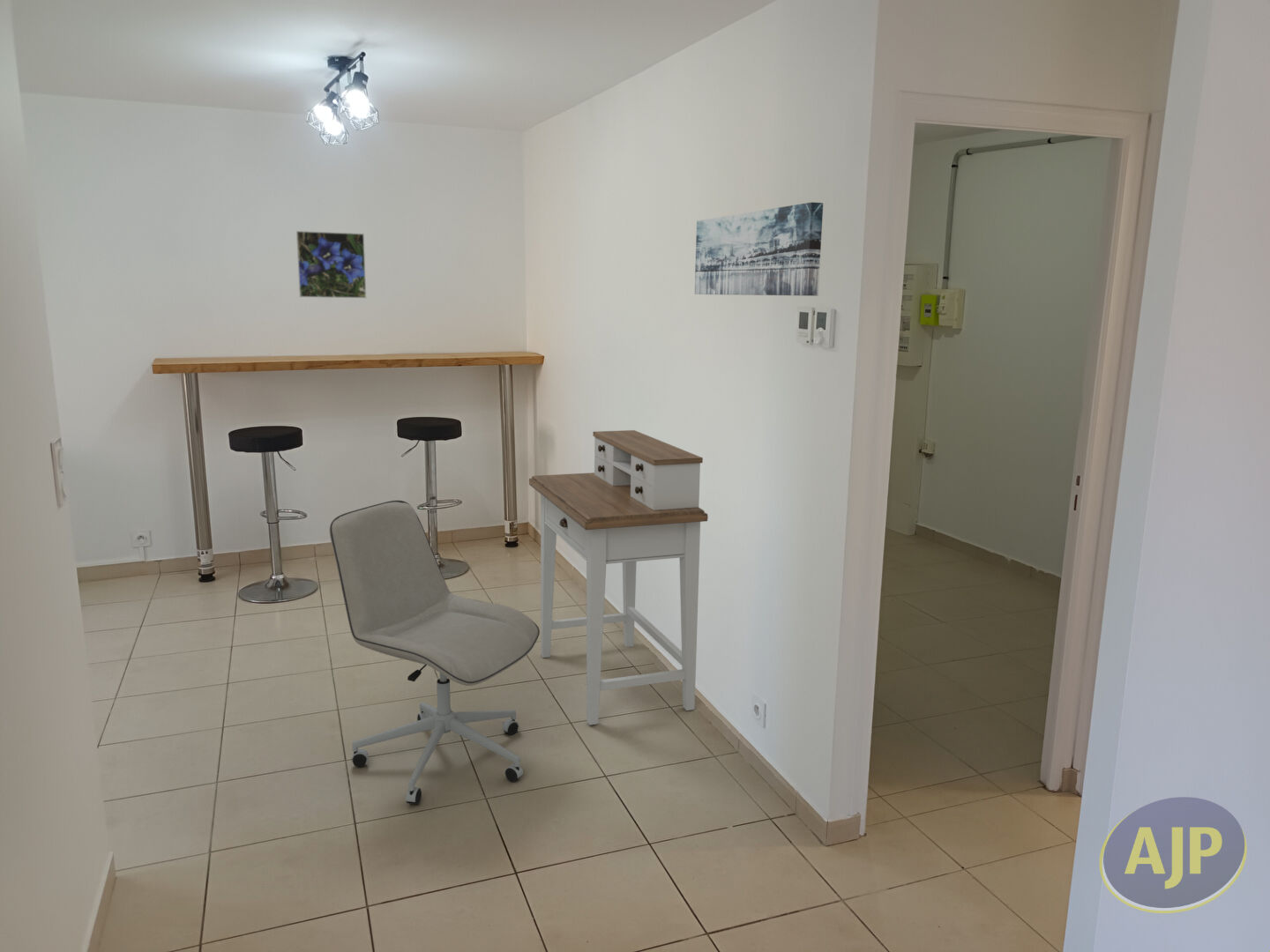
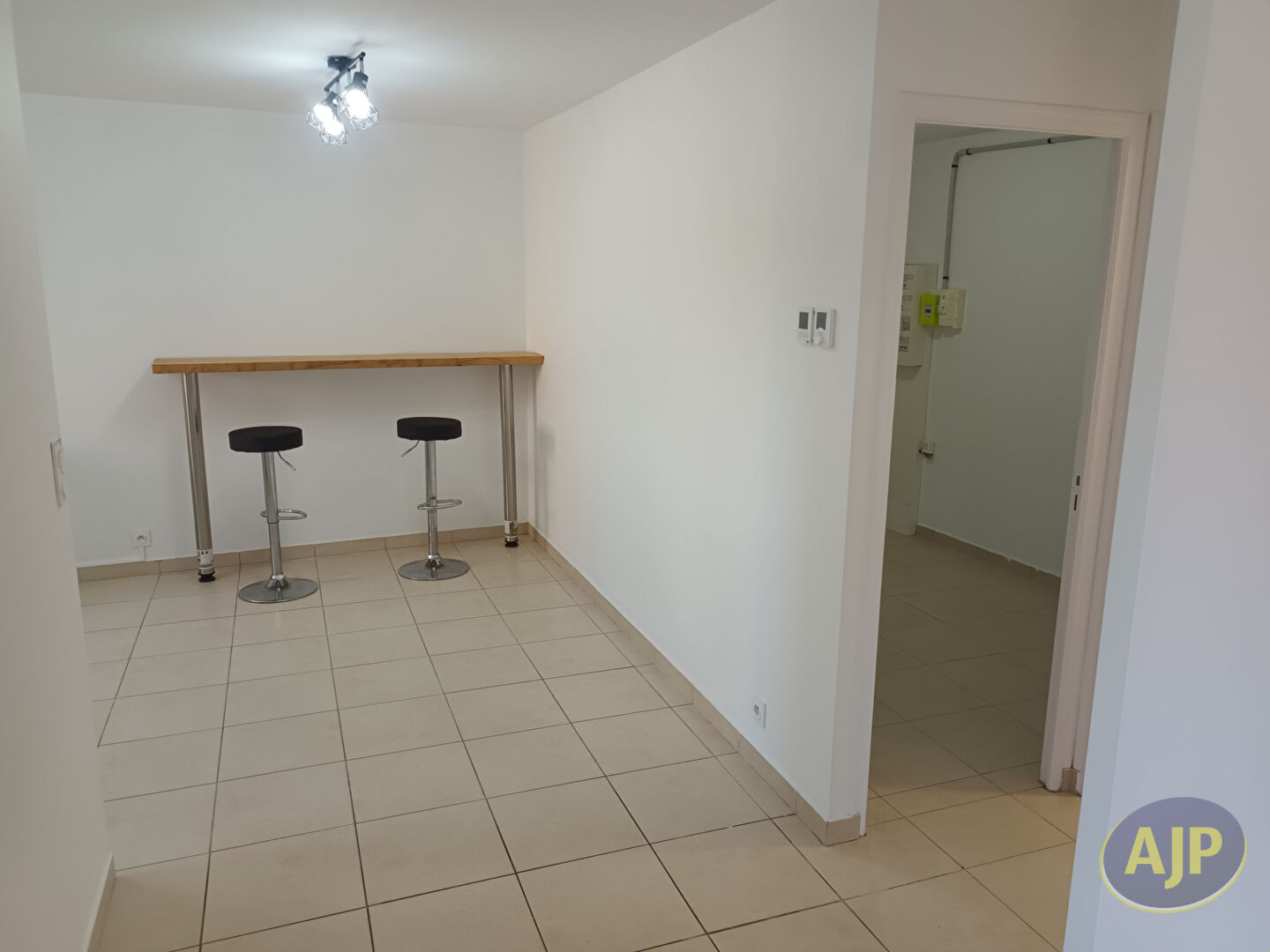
- wall art (751, 254)
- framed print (332, 264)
- desk (609, 563)
- office chair (440, 641)
